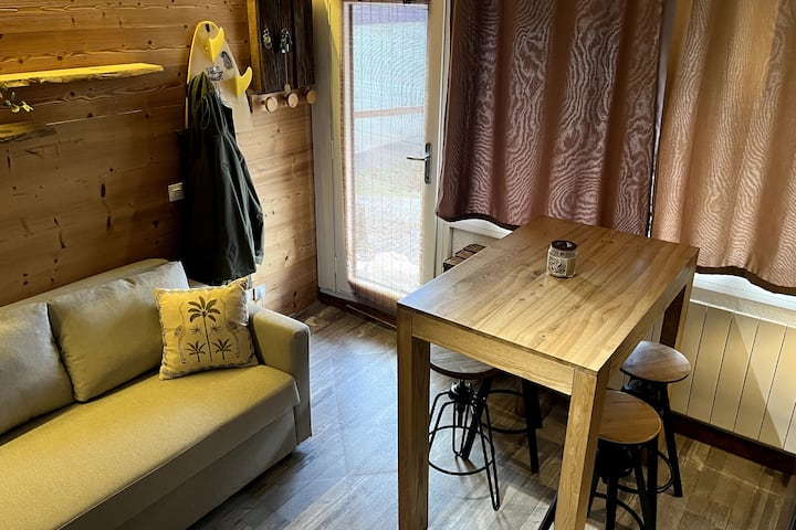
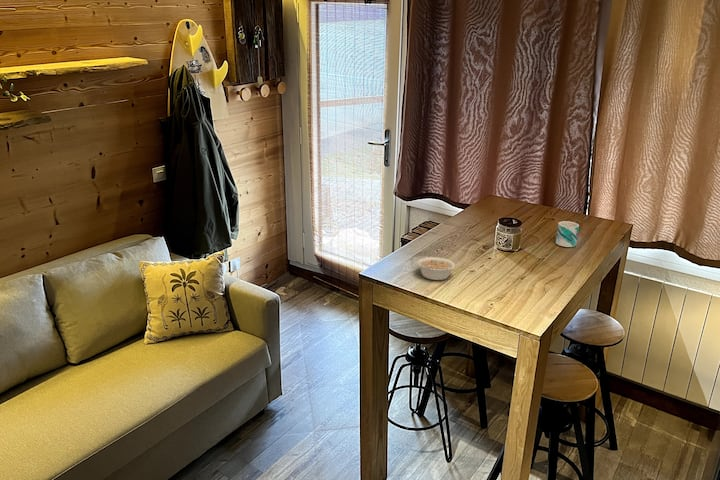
+ legume (437, 268)
+ mug (568, 232)
